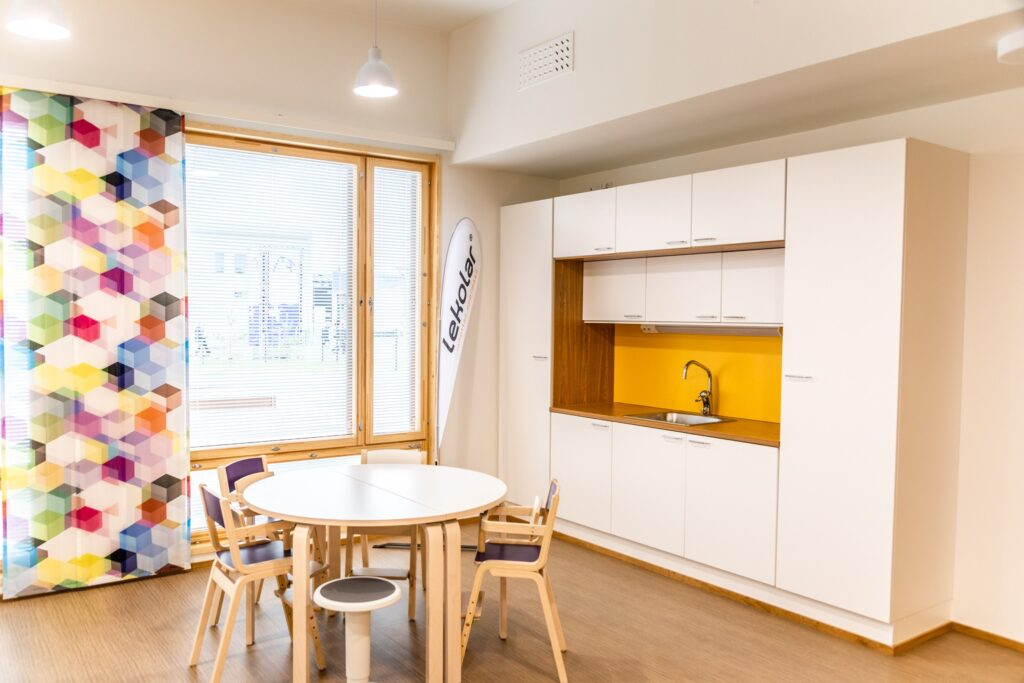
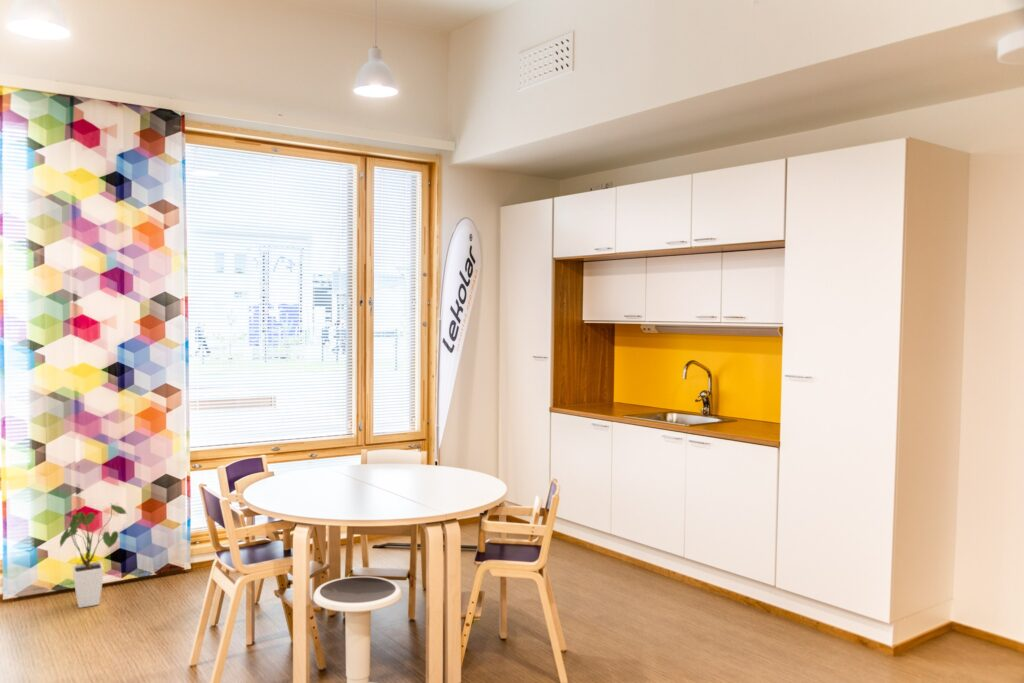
+ house plant (93, 555)
